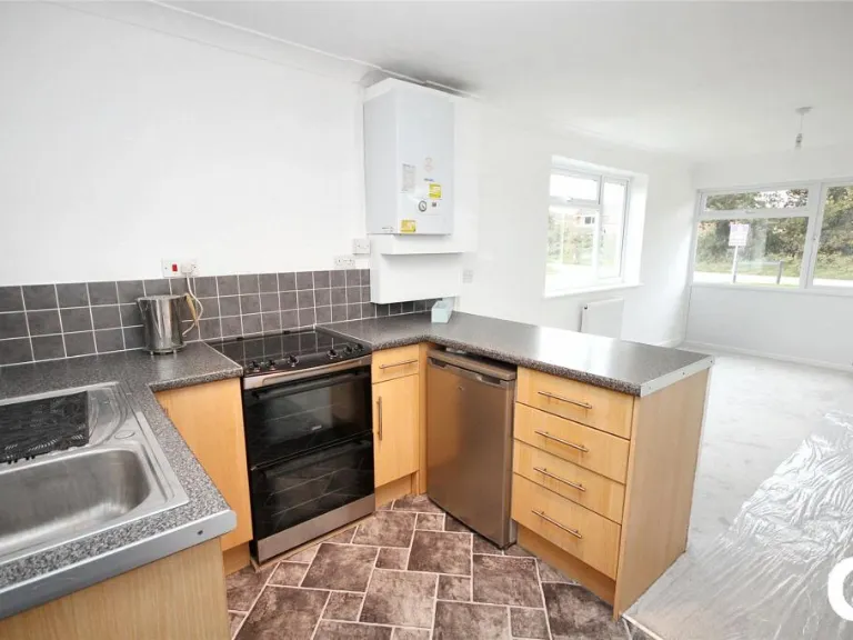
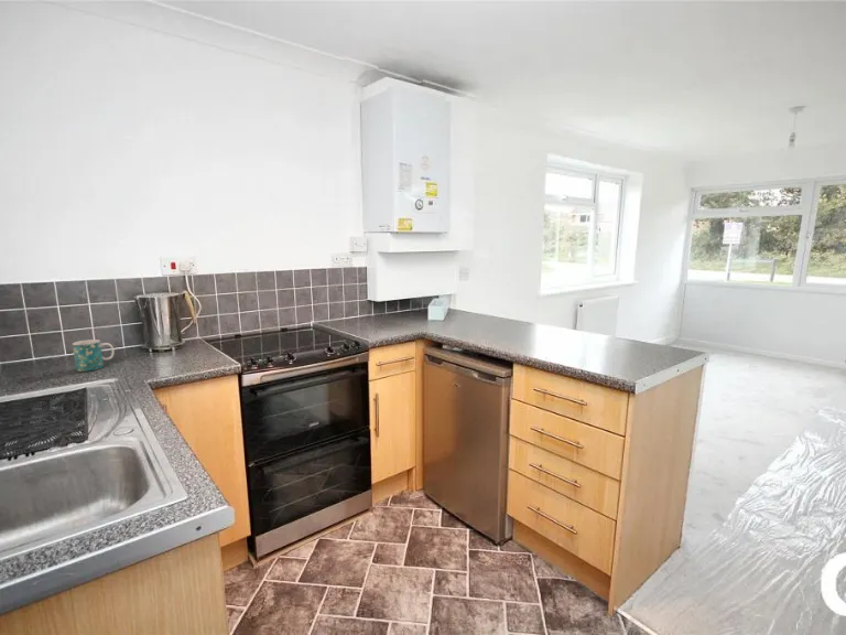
+ mug (94, 354)
